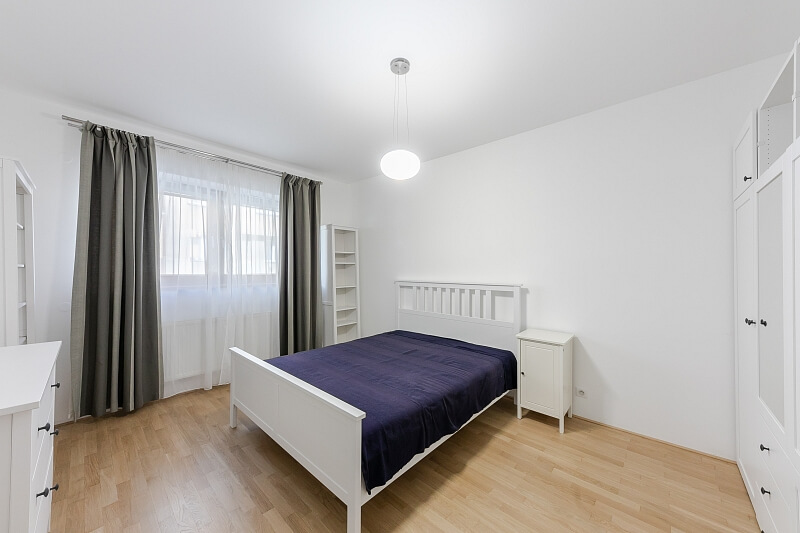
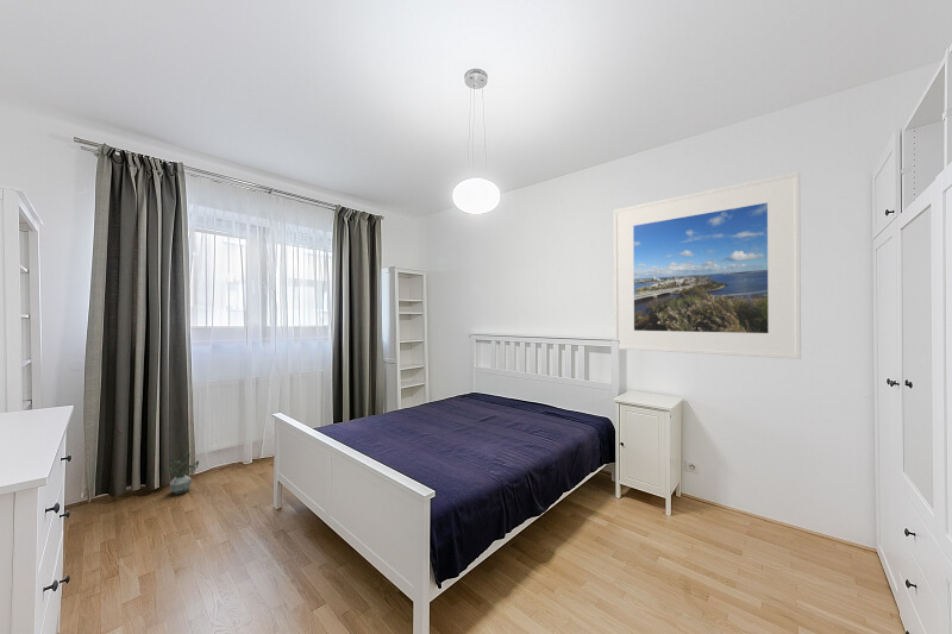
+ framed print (693, 274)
+ potted plant (183, 472)
